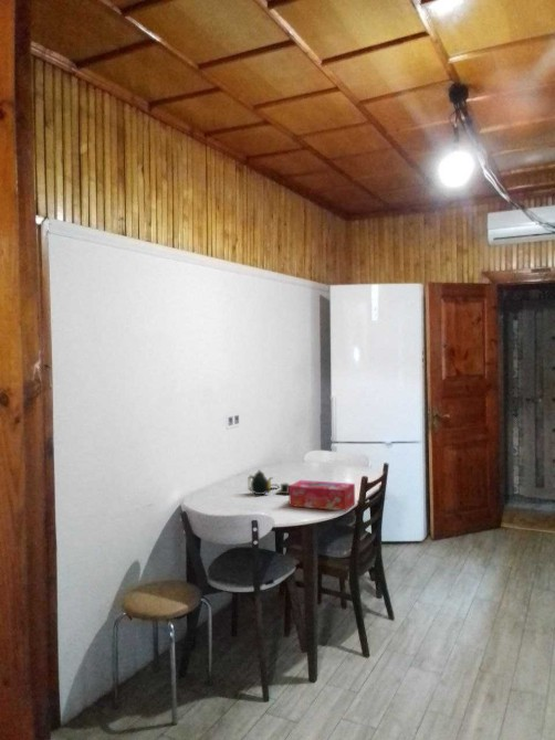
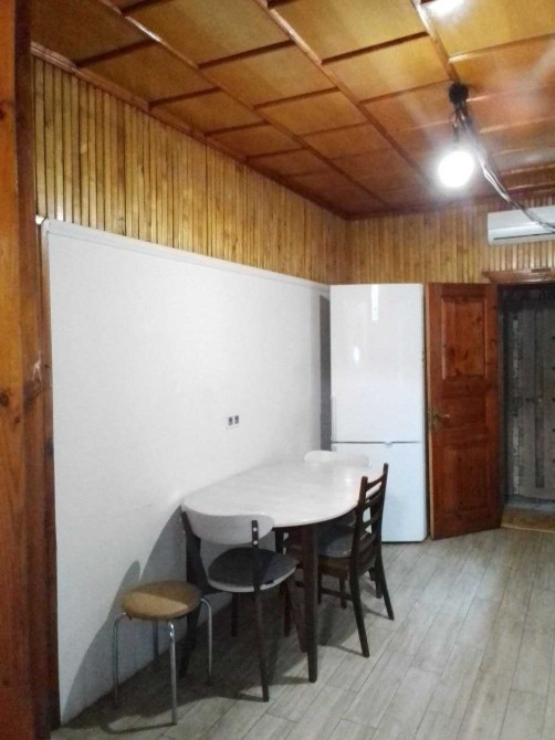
- teapot (272, 478)
- tissue box (322, 495)
